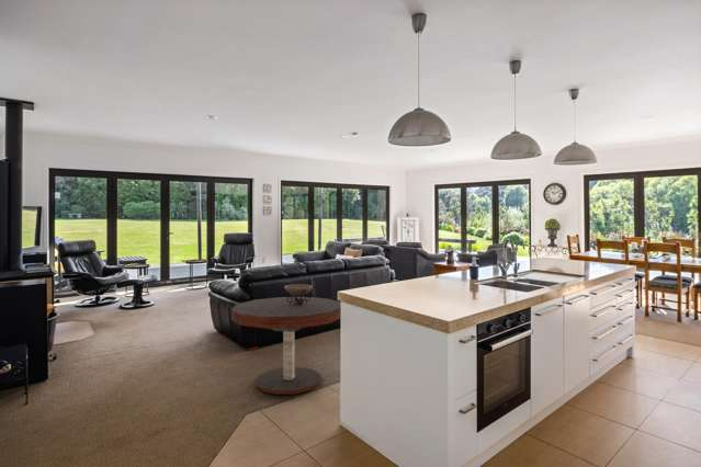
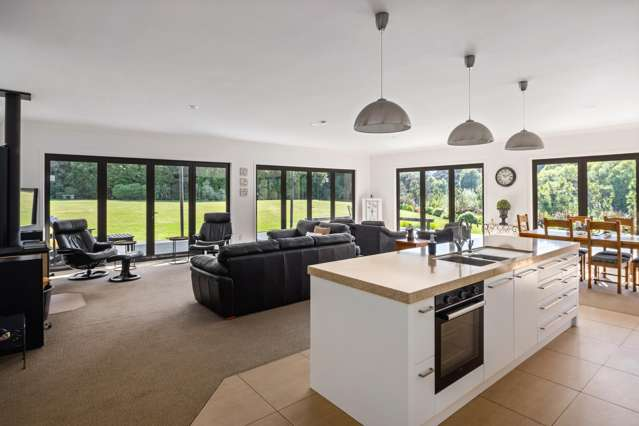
- coffee table (289, 343)
- decorative bowl (298, 294)
